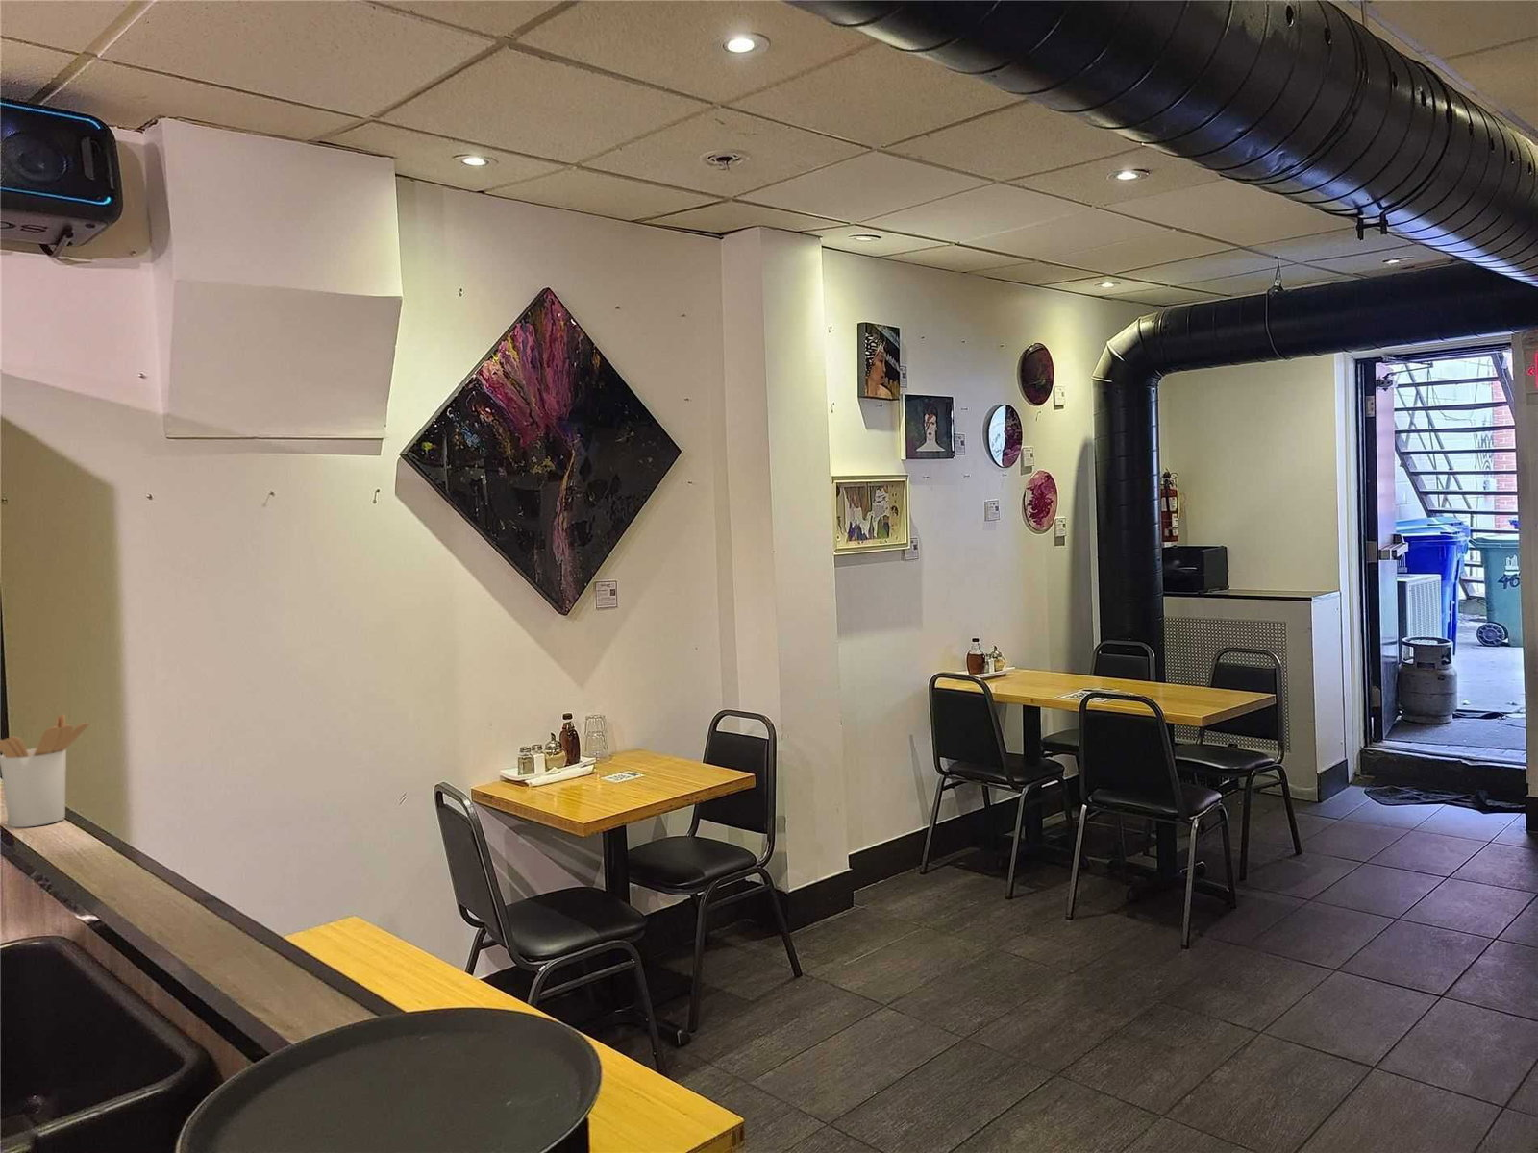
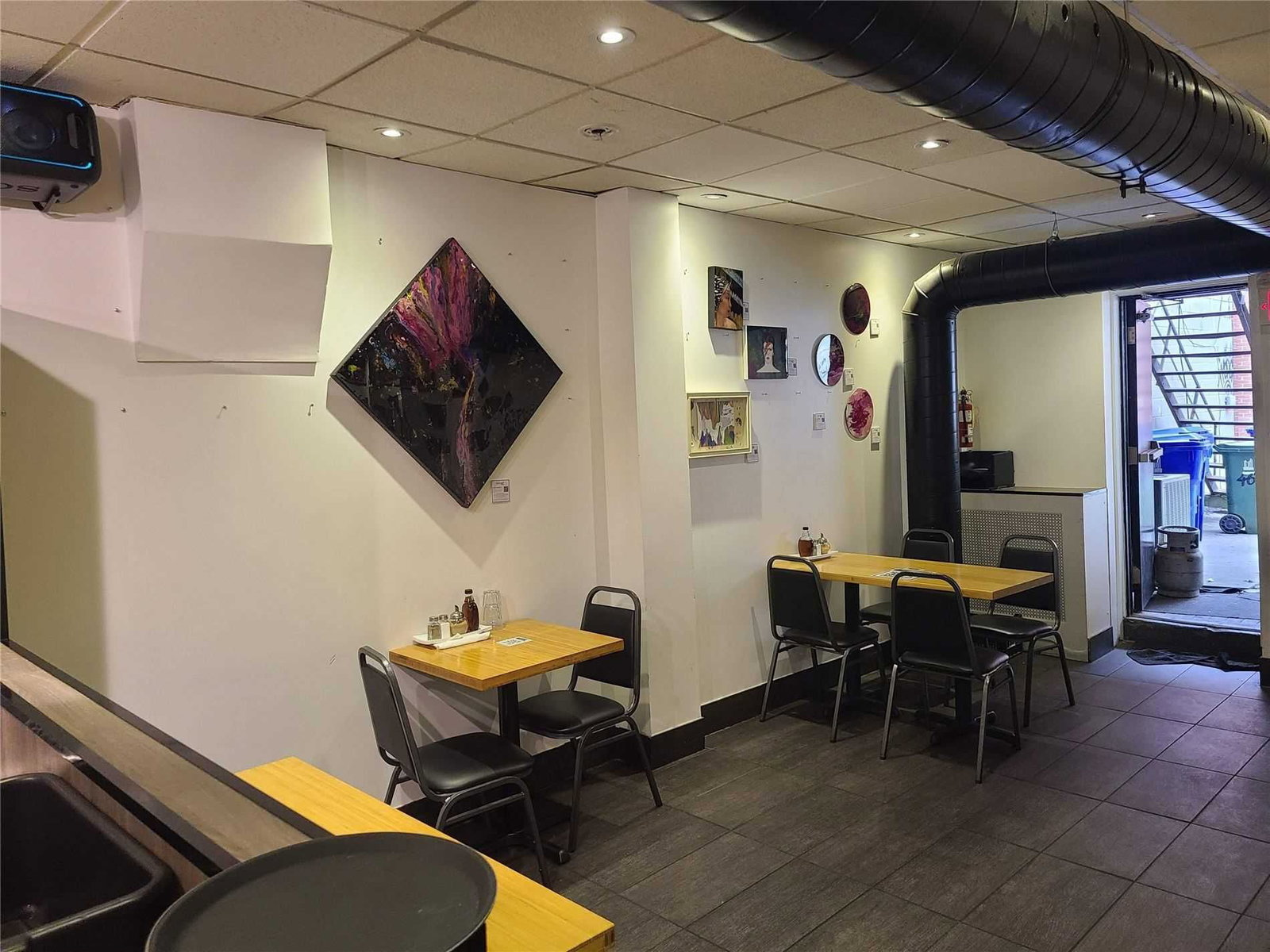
- utensil holder (45, 769)
